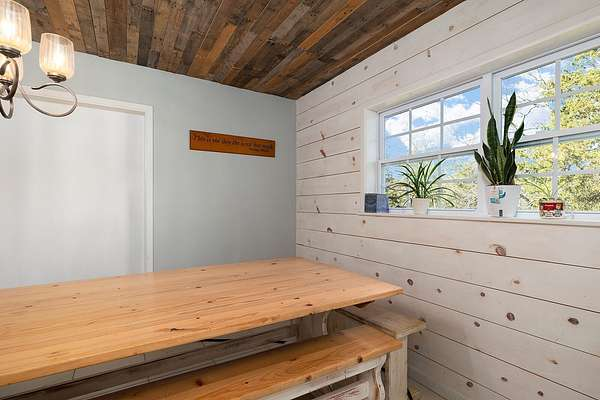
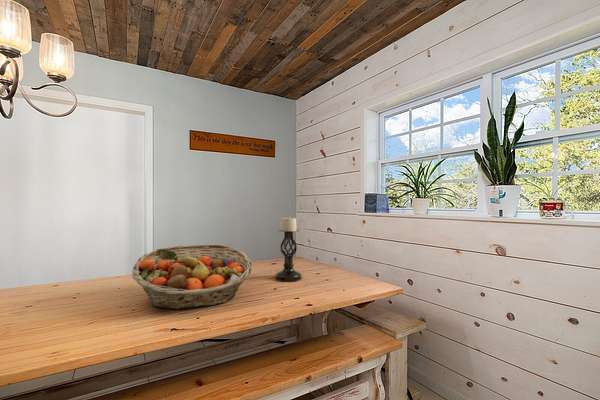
+ candle holder (289, 245)
+ fruit basket (195, 273)
